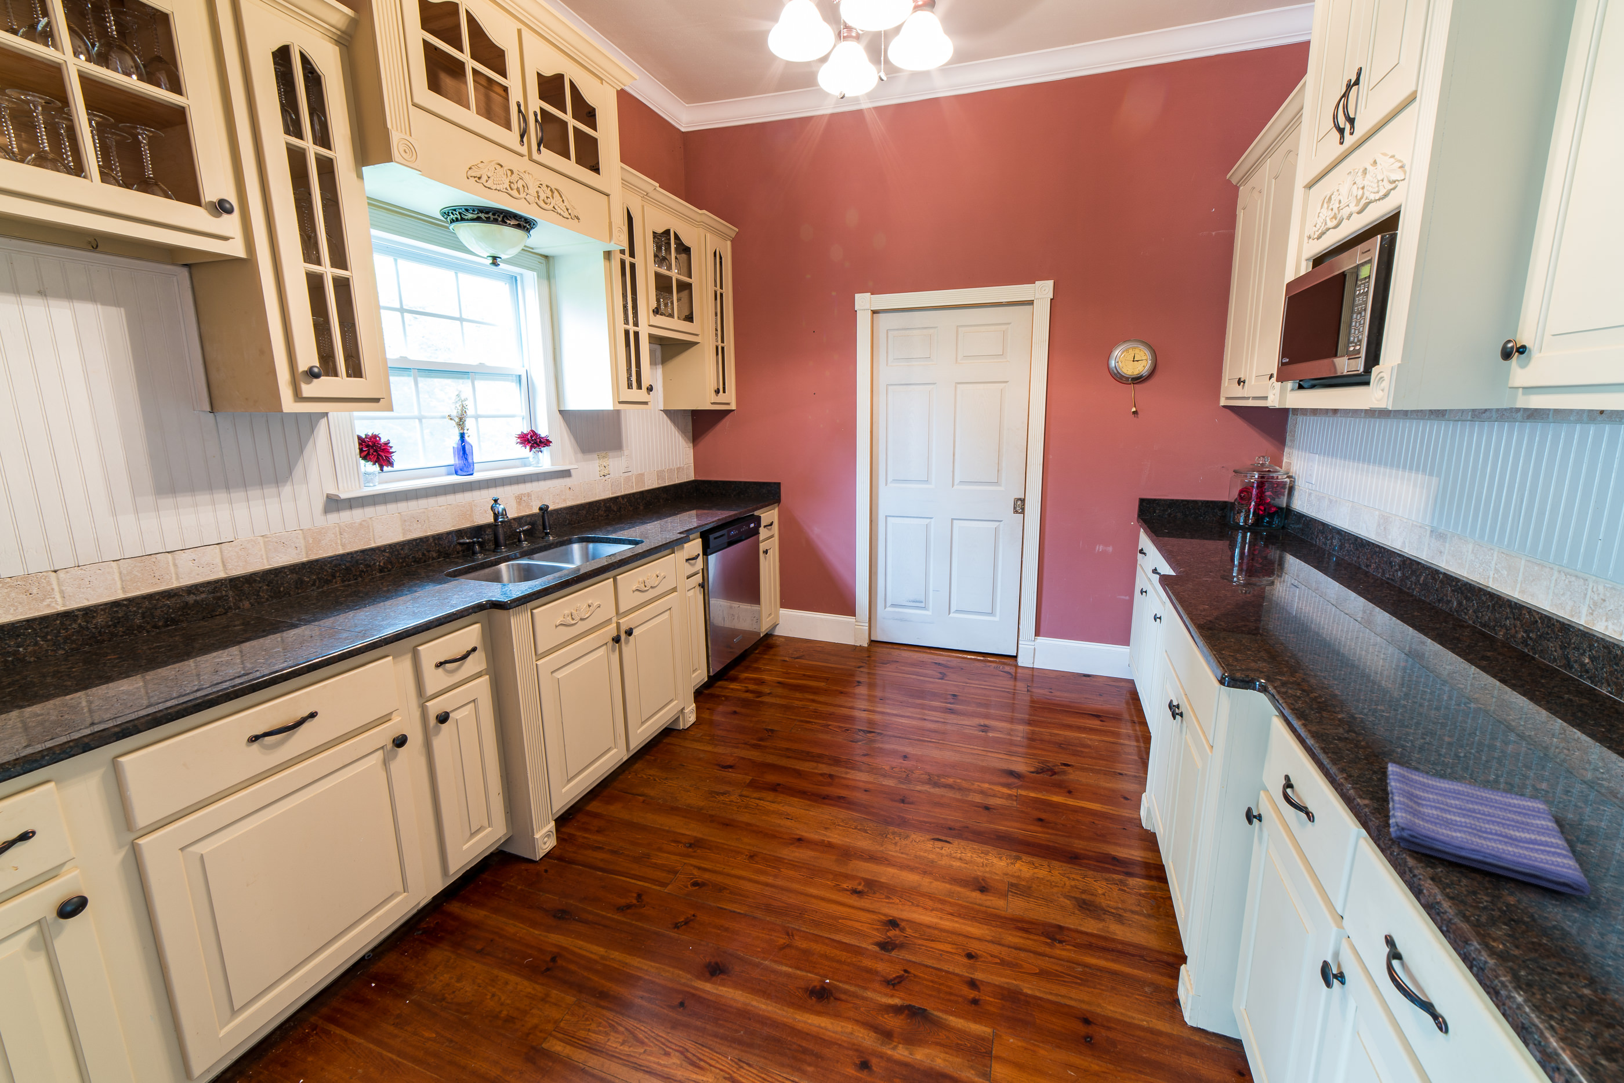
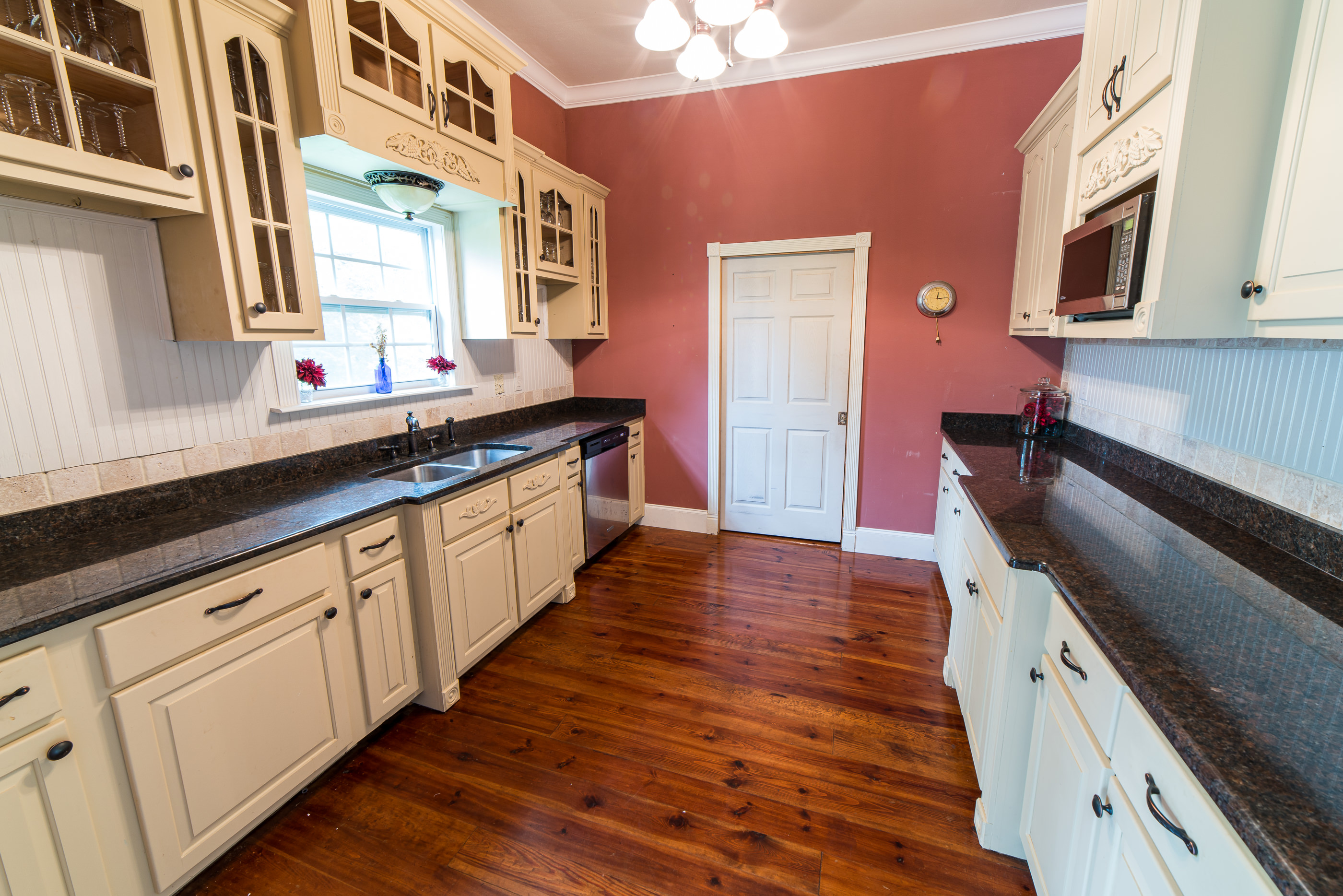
- dish towel (1473, 818)
